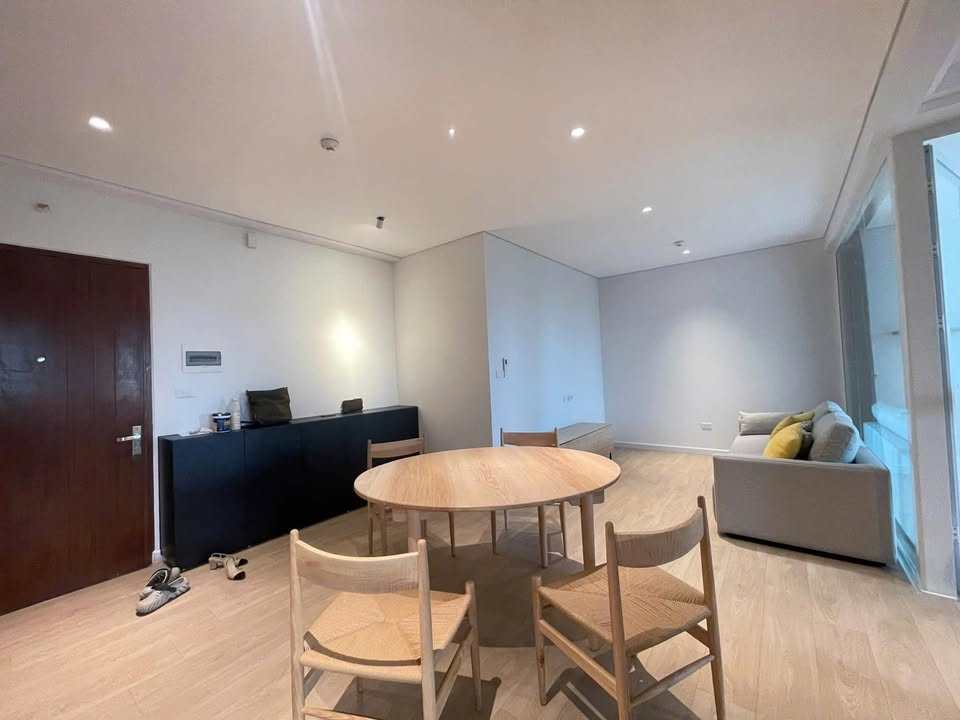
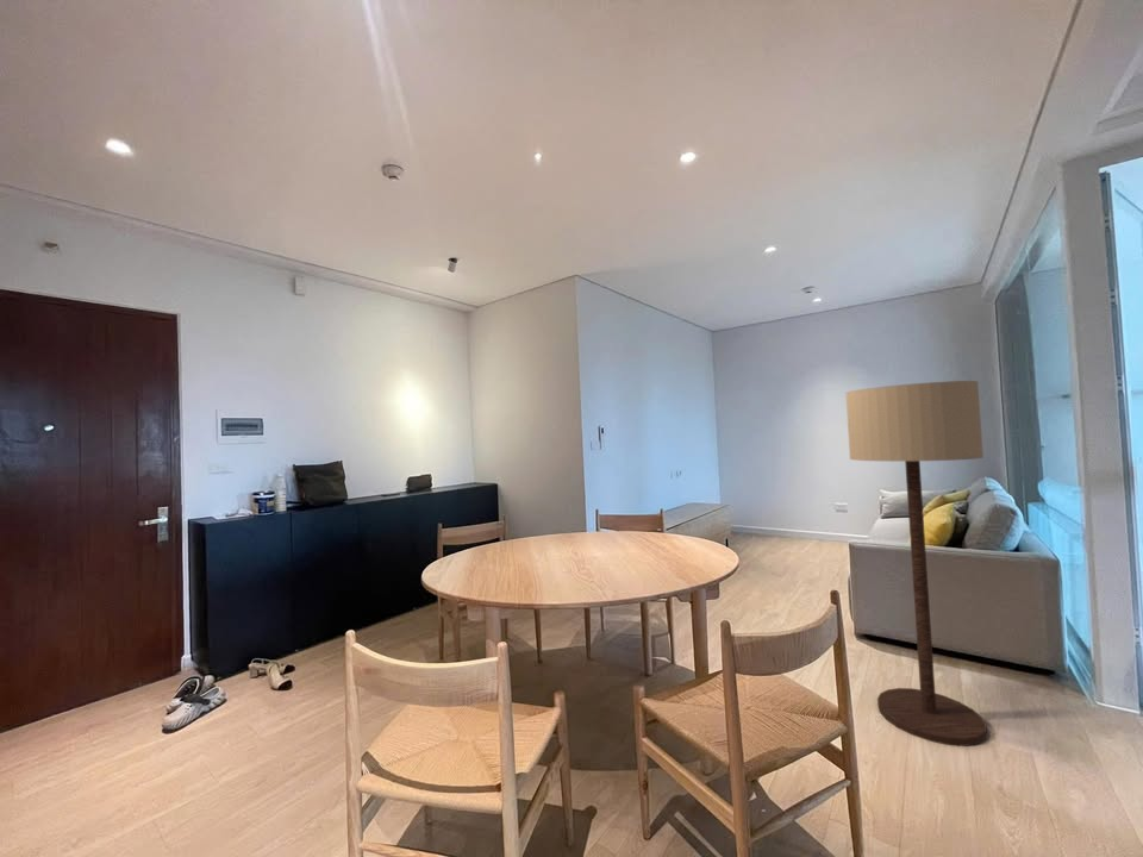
+ floor lamp (918, 551)
